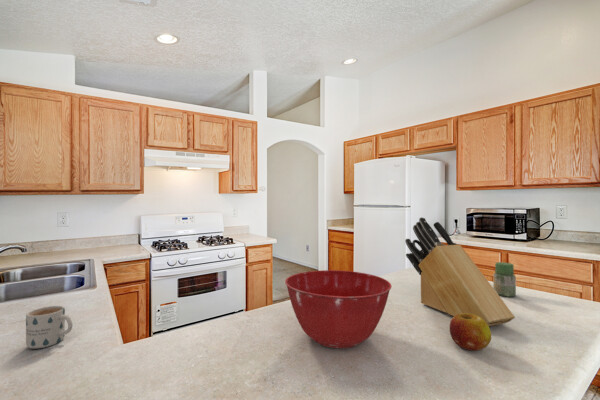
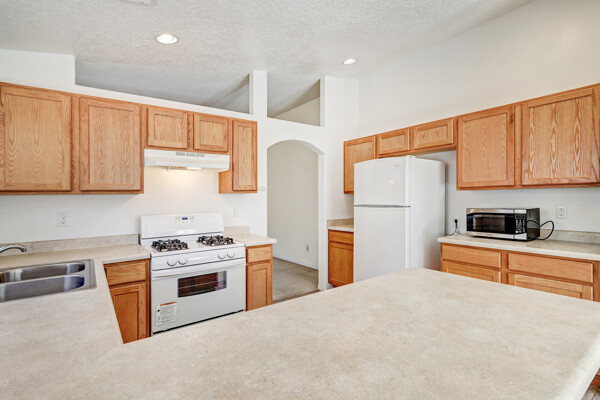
- mug (51, 326)
- mixing bowl (337, 308)
- fruit (469, 331)
- jar (504, 278)
- knife block (451, 264)
